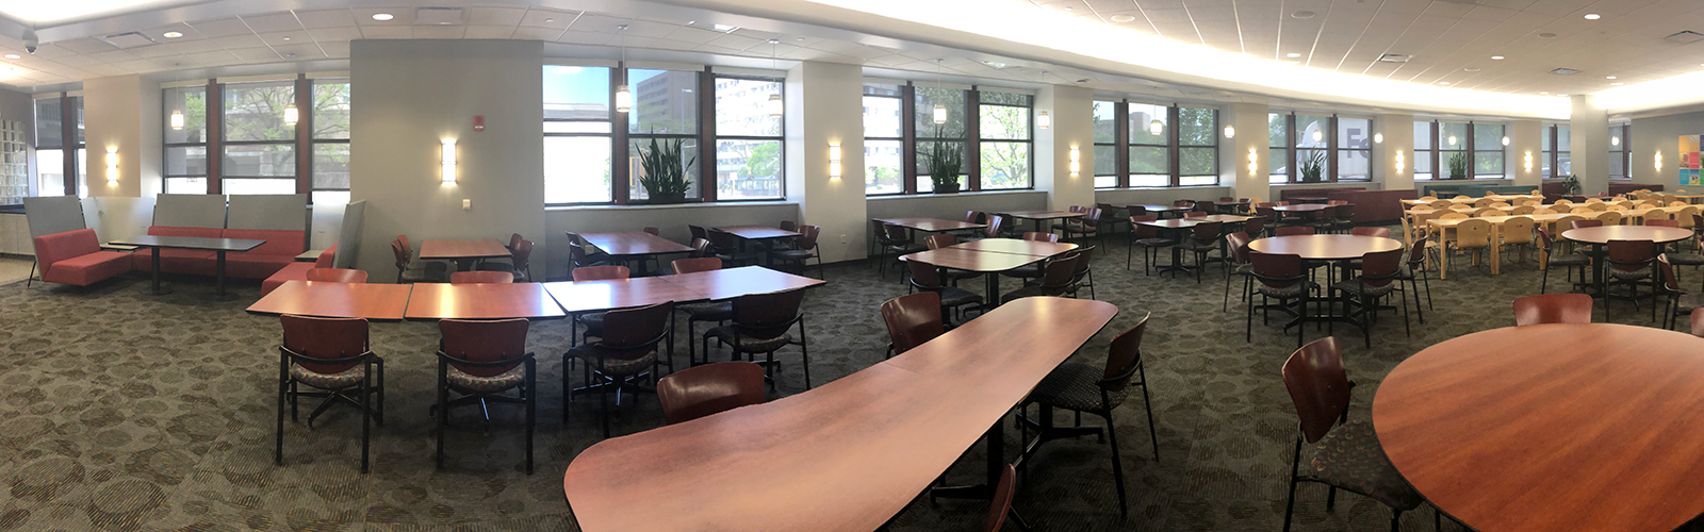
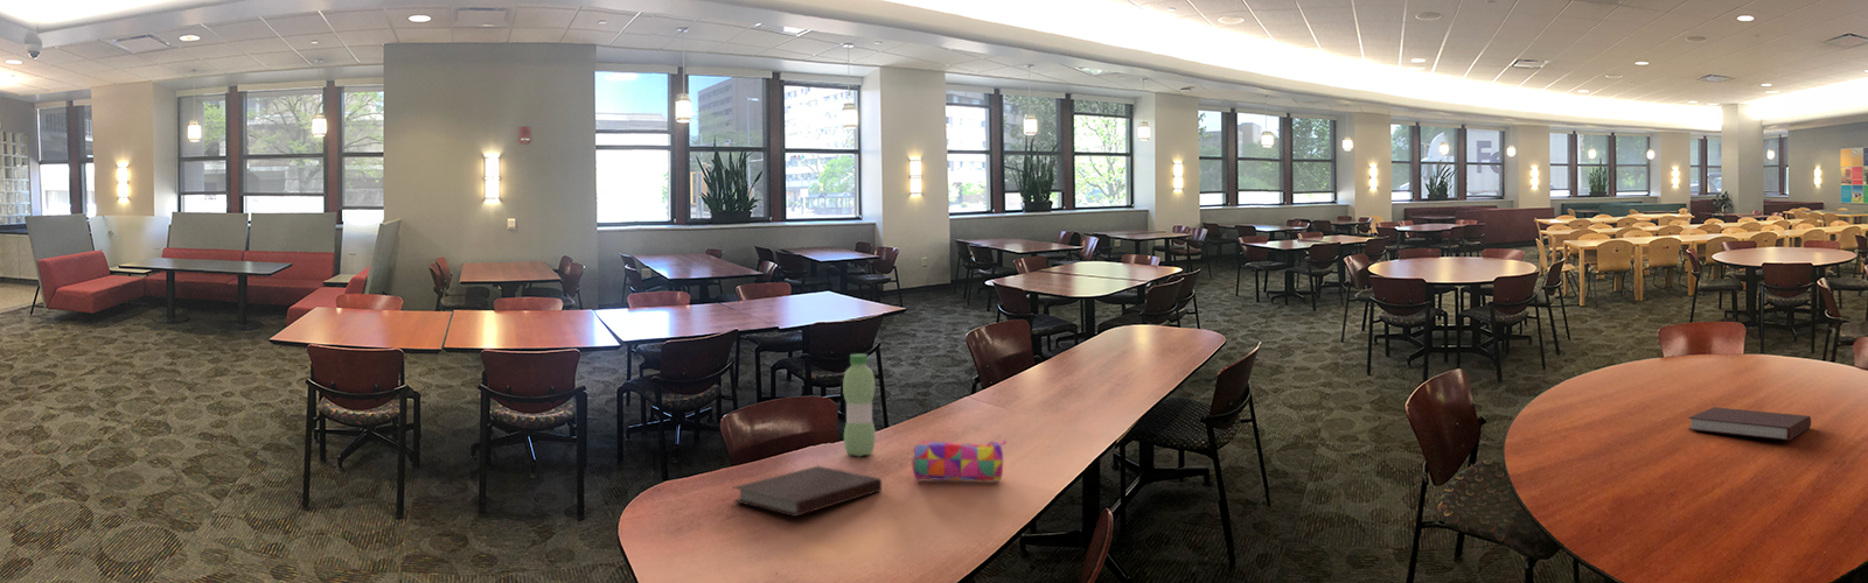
+ notebook (1749, 422)
+ pencil case (959, 459)
+ water bottle (858, 403)
+ notebook (808, 489)
